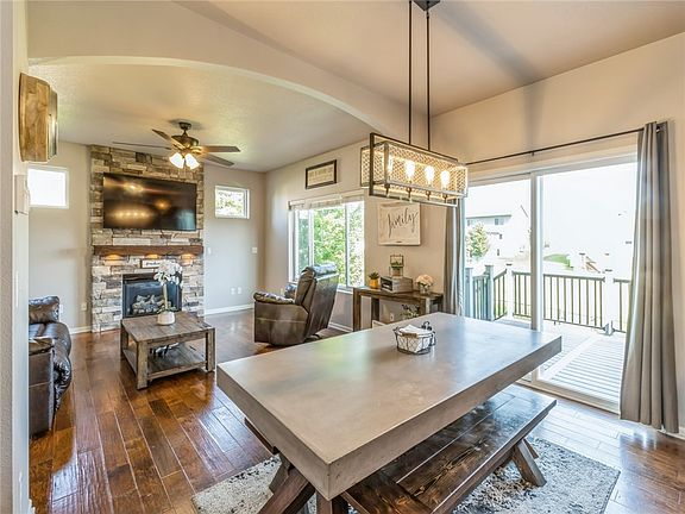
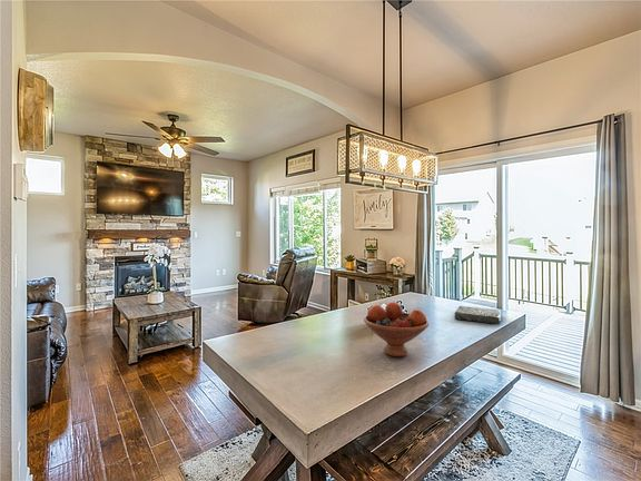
+ book (477, 314)
+ fruit bowl (395, 330)
